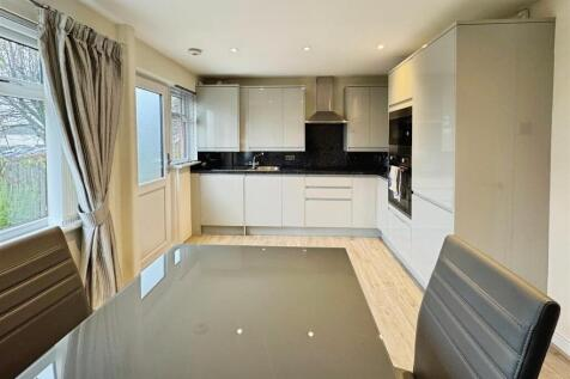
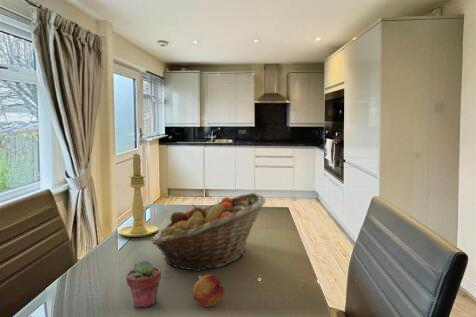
+ candle holder (137, 192)
+ fruit (208, 290)
+ potted succulent (144, 281)
+ fruit basket (211, 225)
